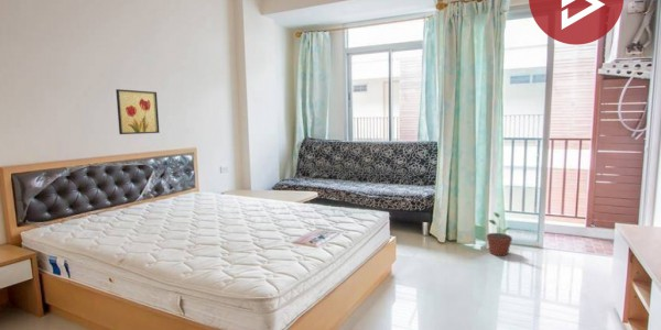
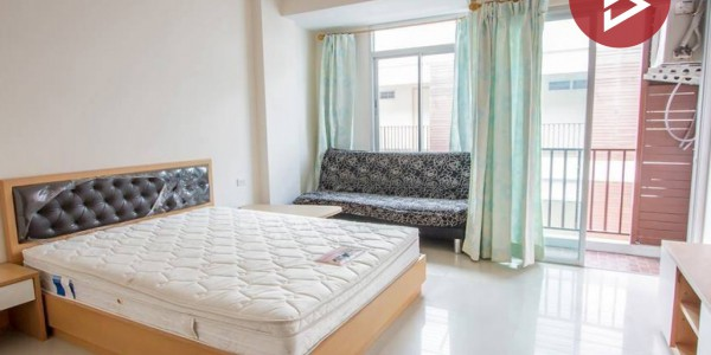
- potted plant (499, 233)
- wall art (138, 112)
